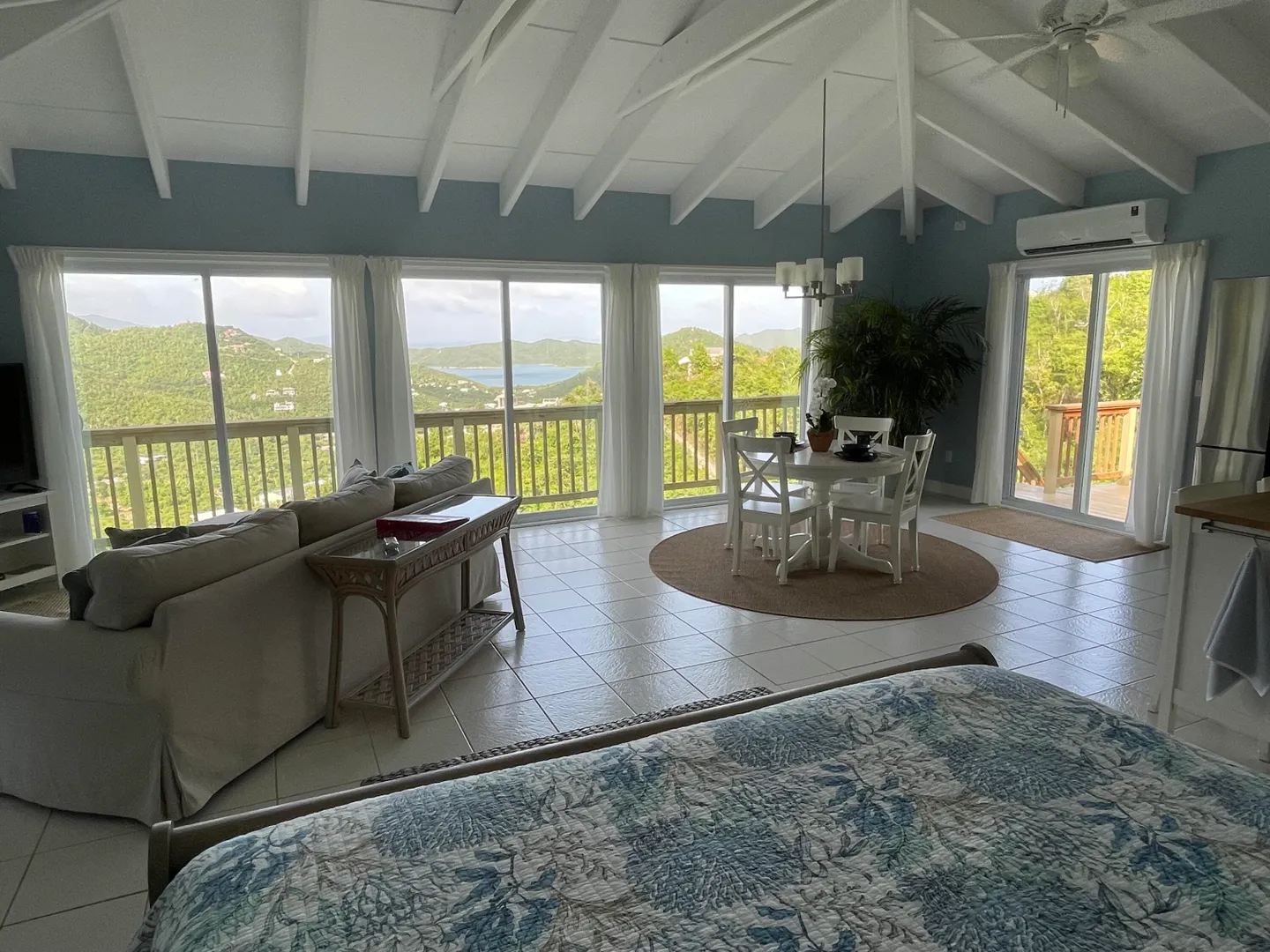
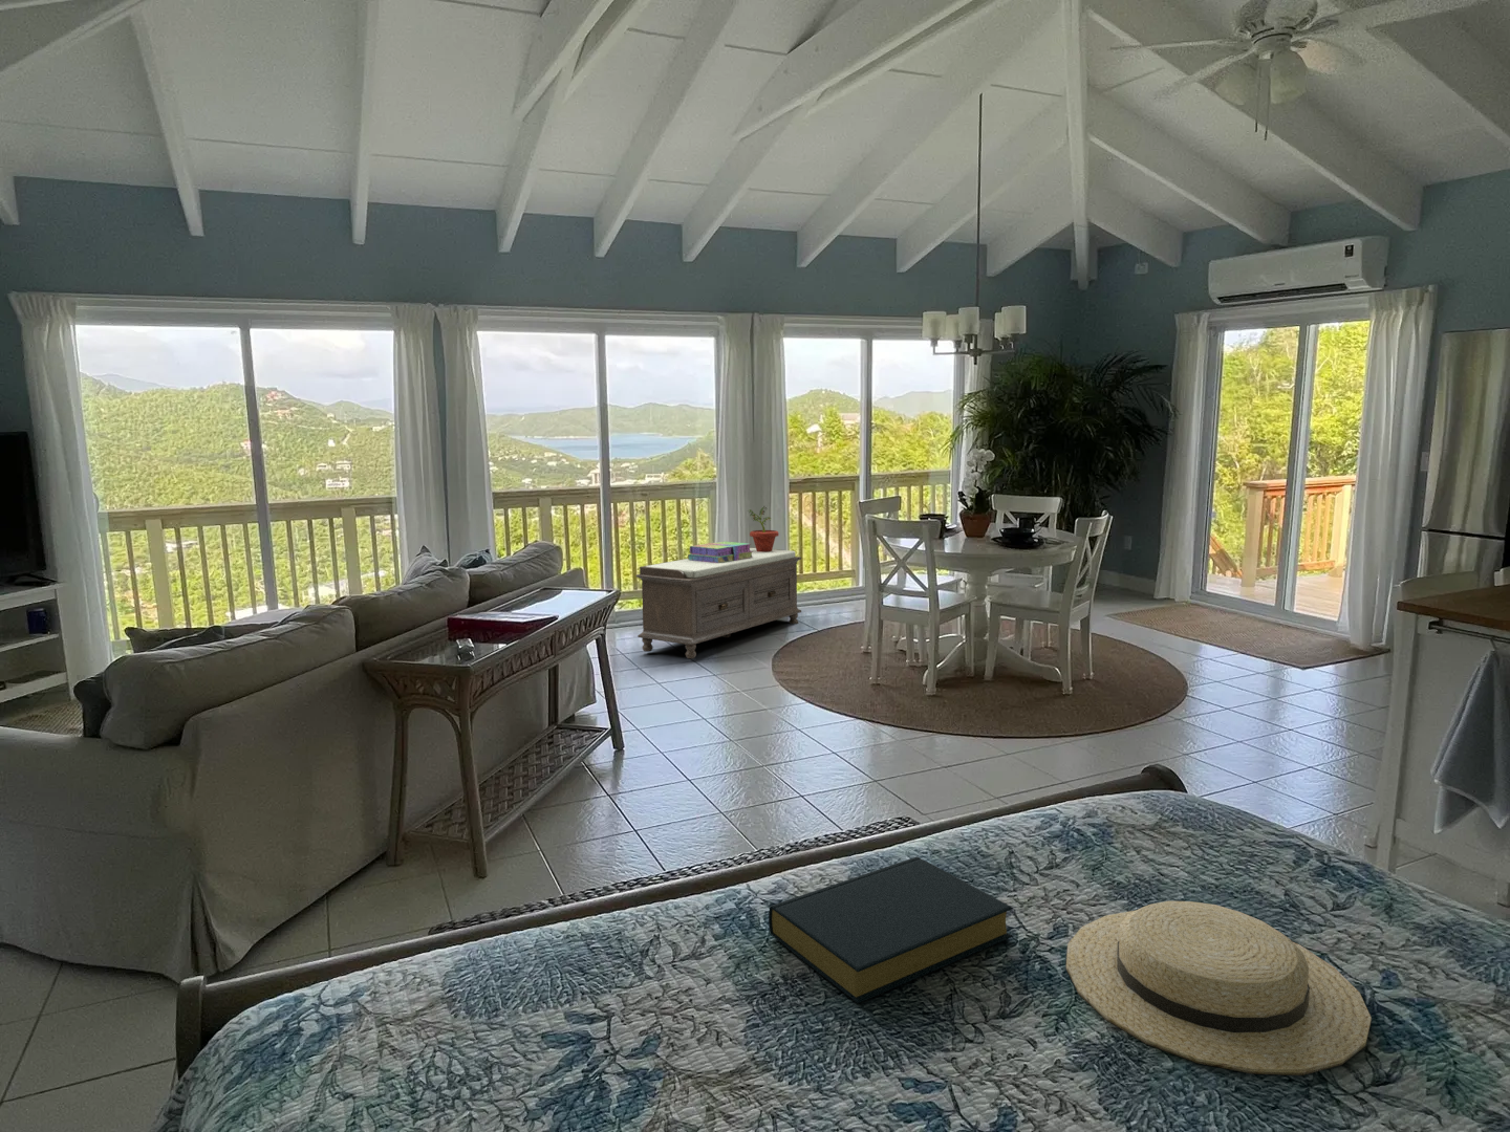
+ potted plant (762, 527)
+ hardback book (889, 920)
+ sunhat (1209, 960)
+ stack of books (721, 552)
+ bench (724, 597)
